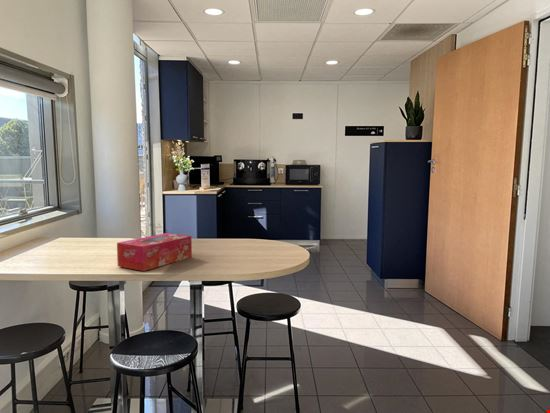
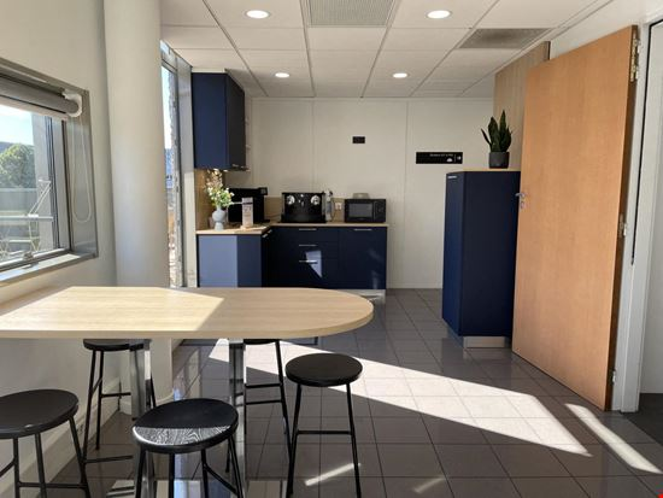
- tissue box (156, 250)
